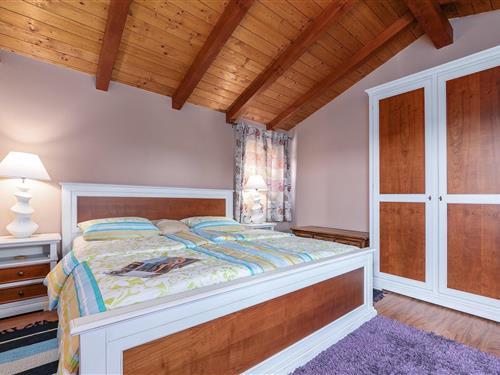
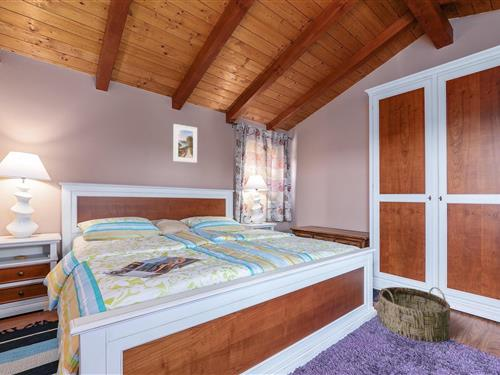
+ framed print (185, 144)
+ basket (412, 307)
